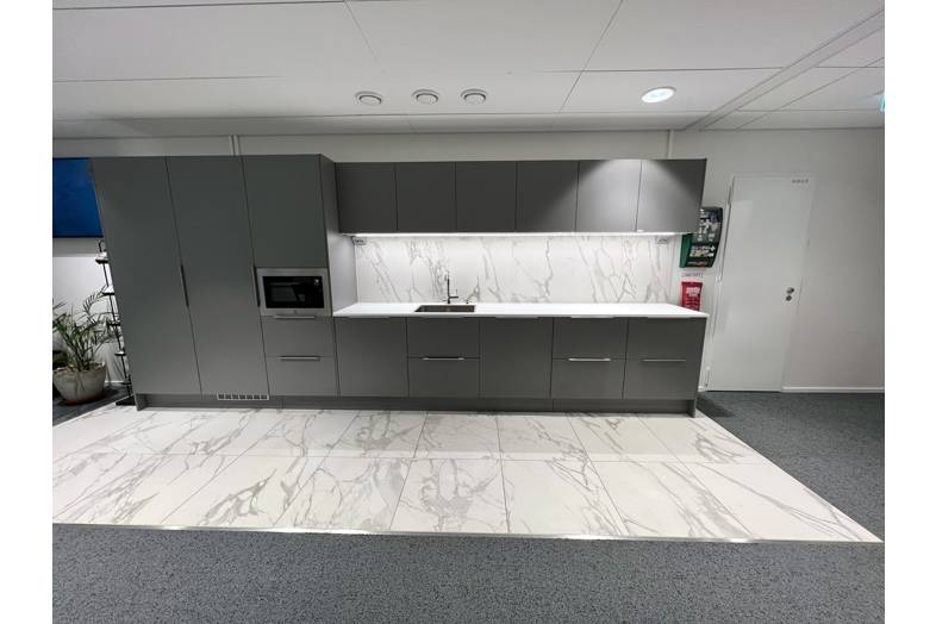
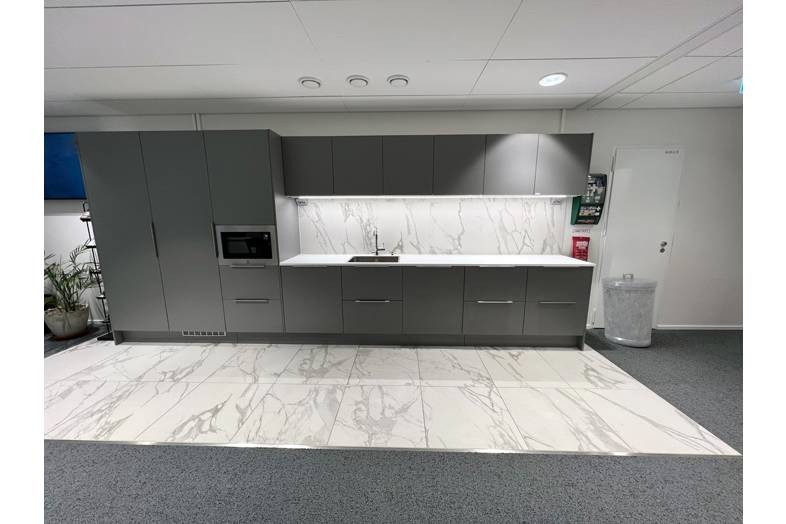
+ trash can (627, 307)
